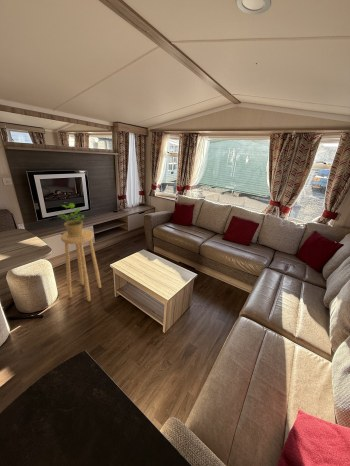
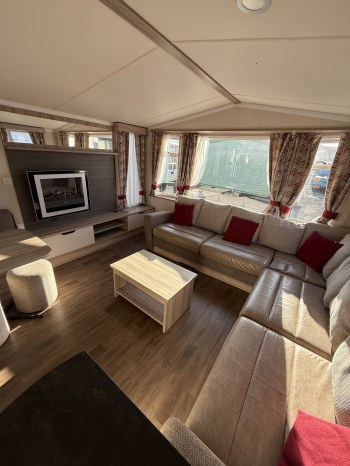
- stool (81, 265)
- potted plant (74, 220)
